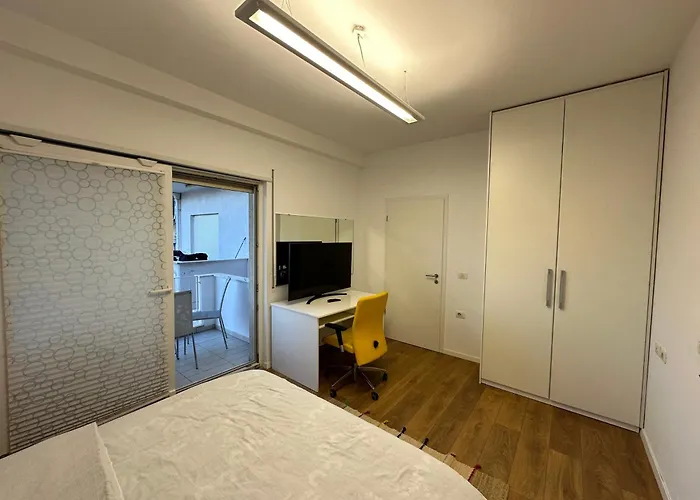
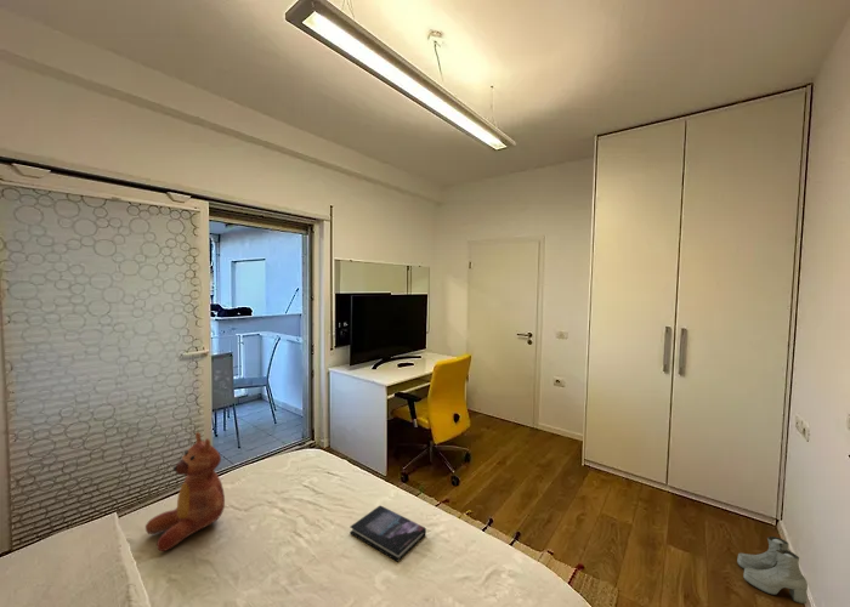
+ boots (770, 562)
+ teddy bear (187, 484)
+ book (387, 531)
